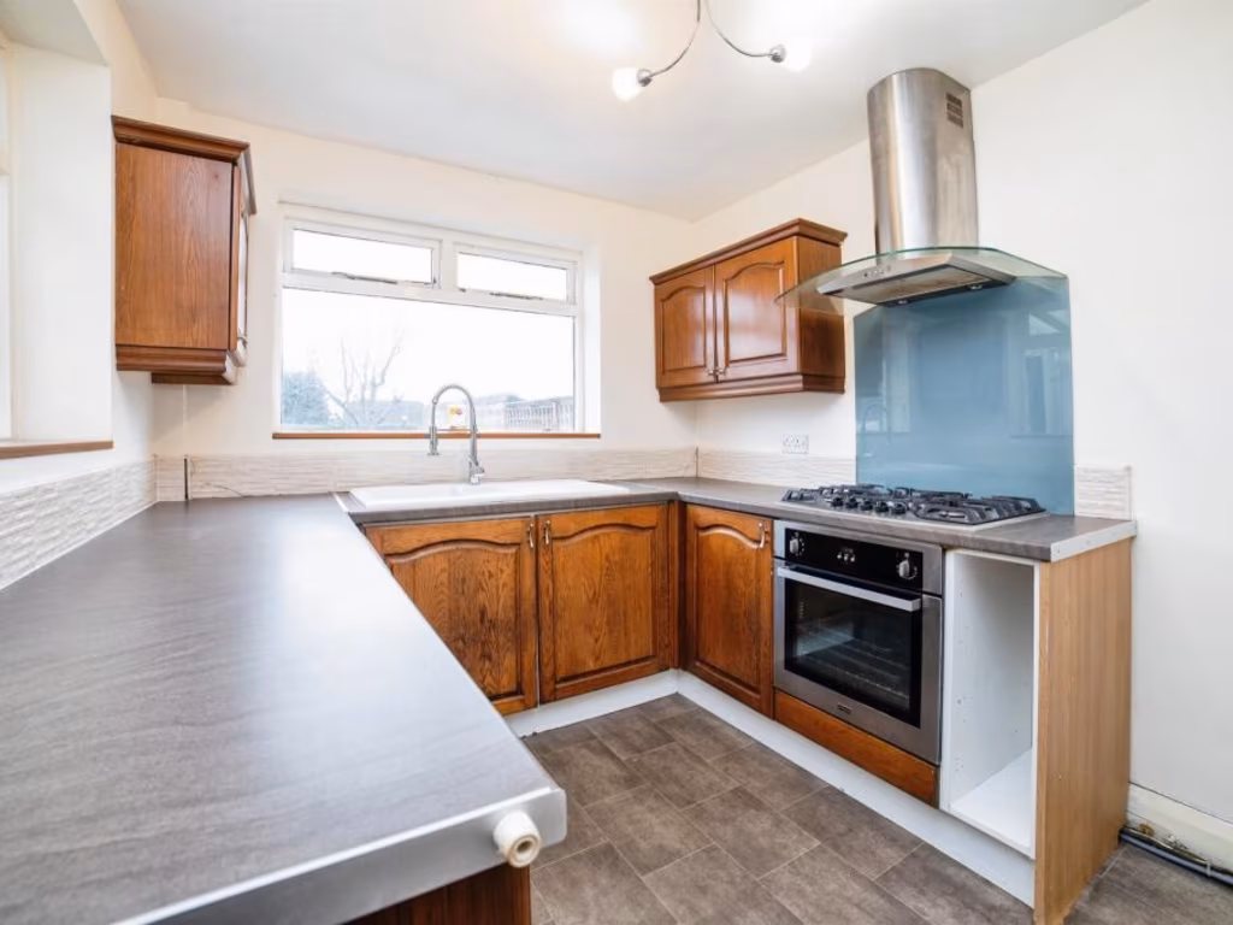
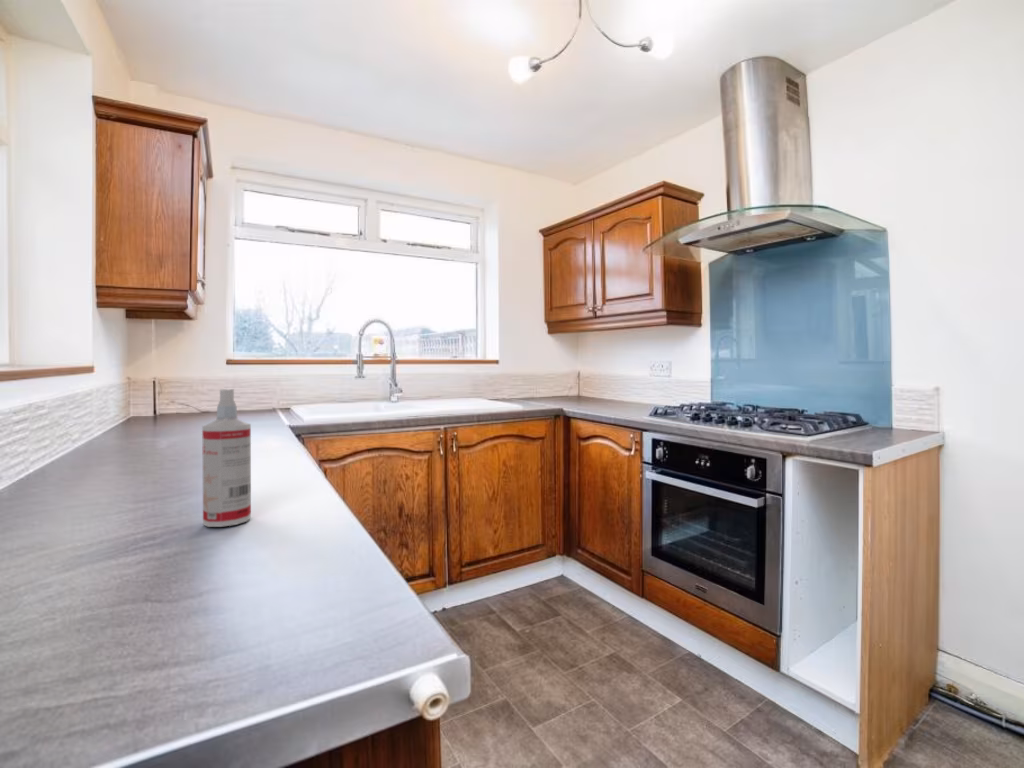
+ spray bottle (227, 454)
